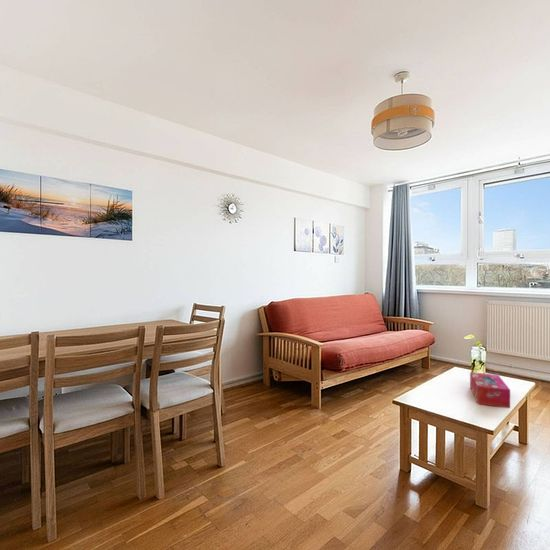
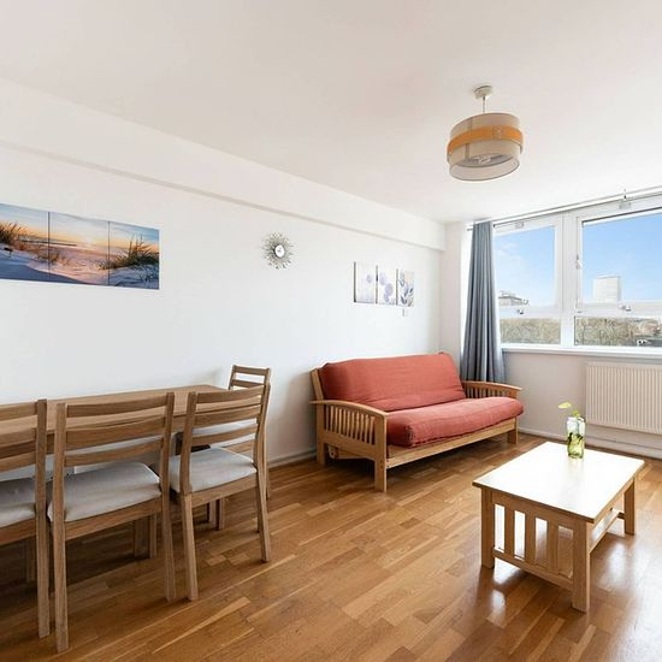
- tissue box (488, 388)
